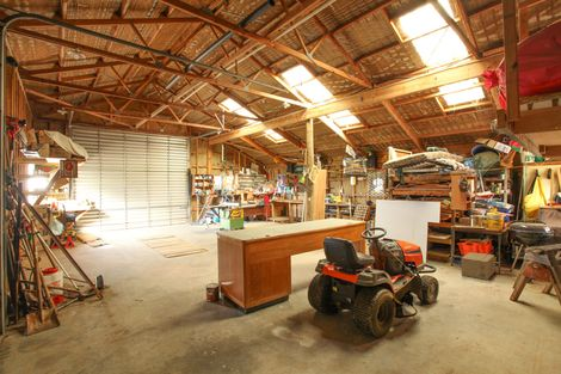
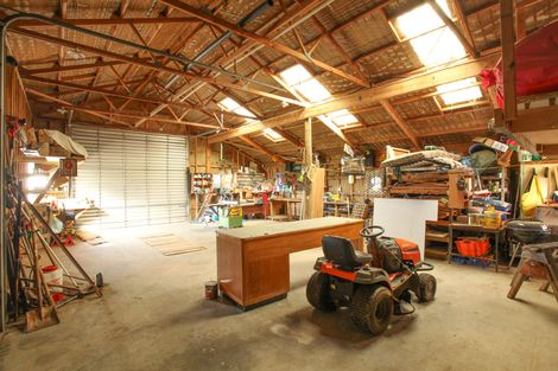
- cardboard box (477, 264)
